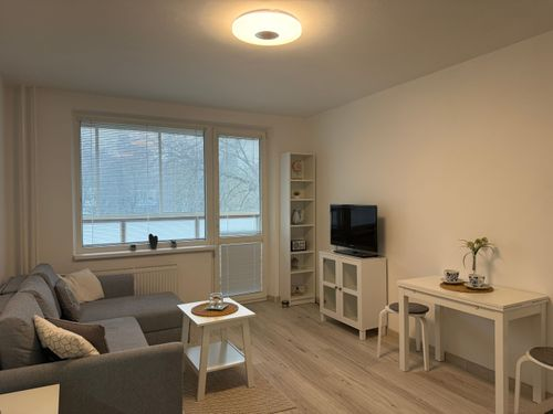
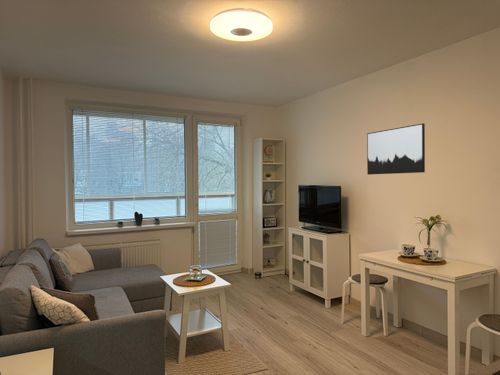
+ wall art (393, 151)
